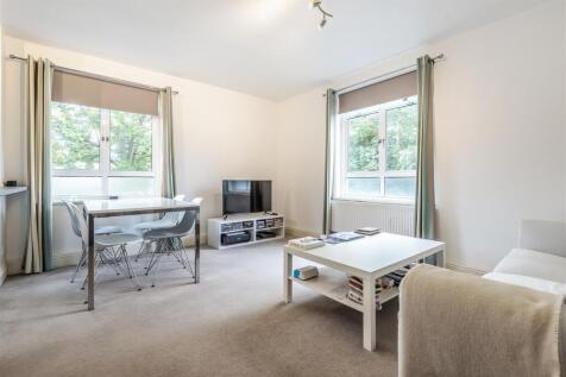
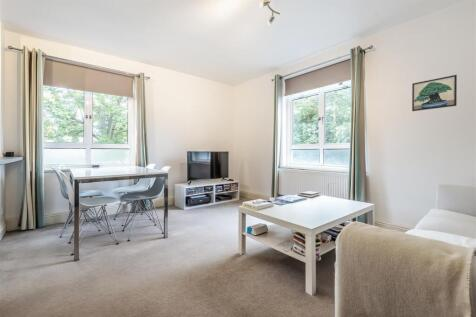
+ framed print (433, 94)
